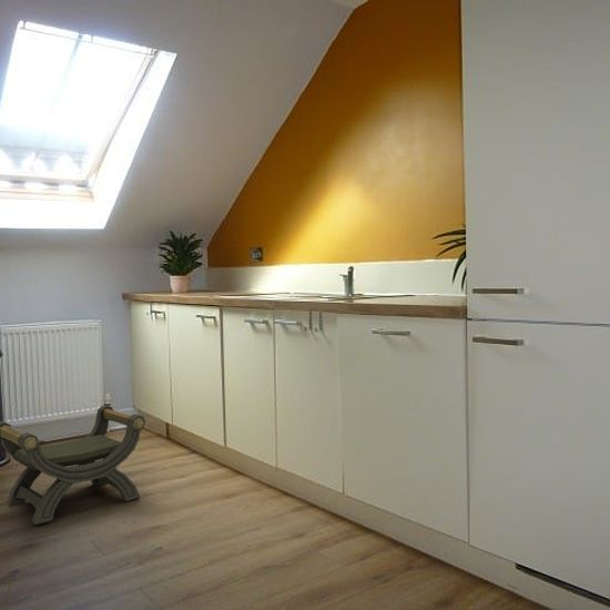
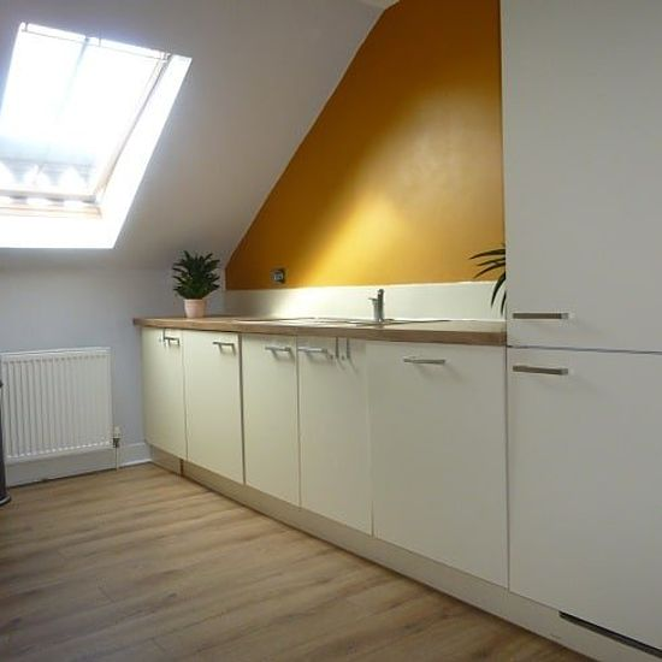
- stool (71, 459)
